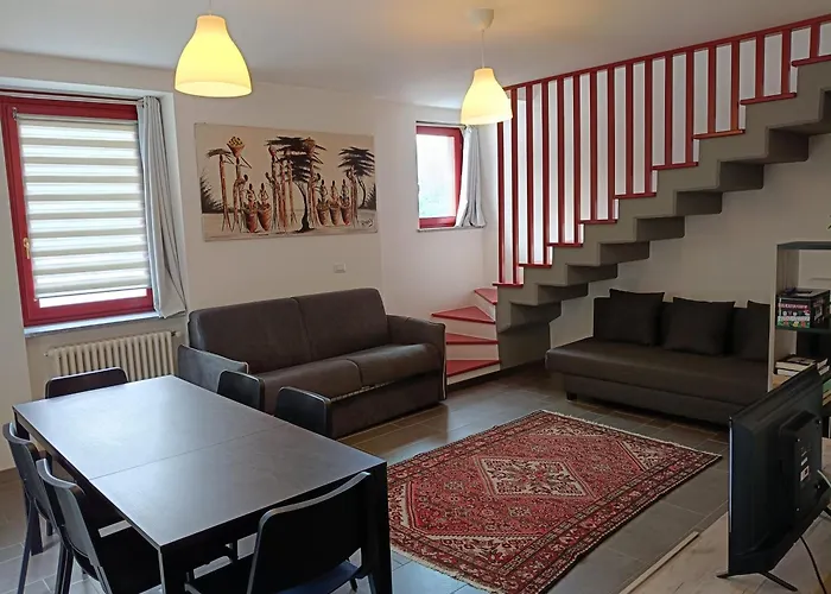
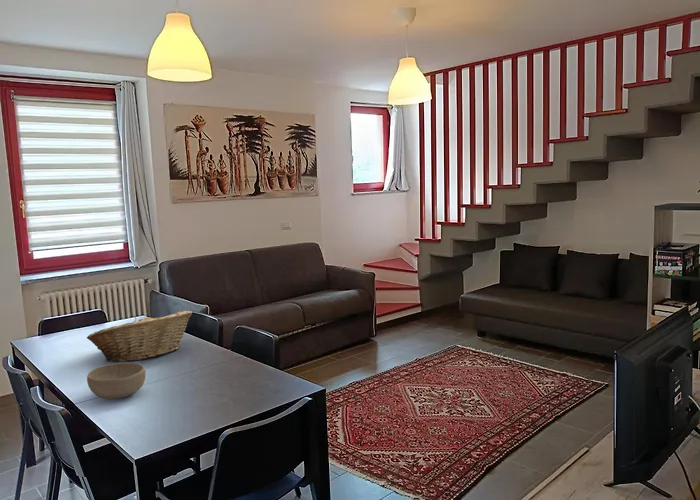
+ bowl (117, 382)
+ fruit basket (142, 332)
